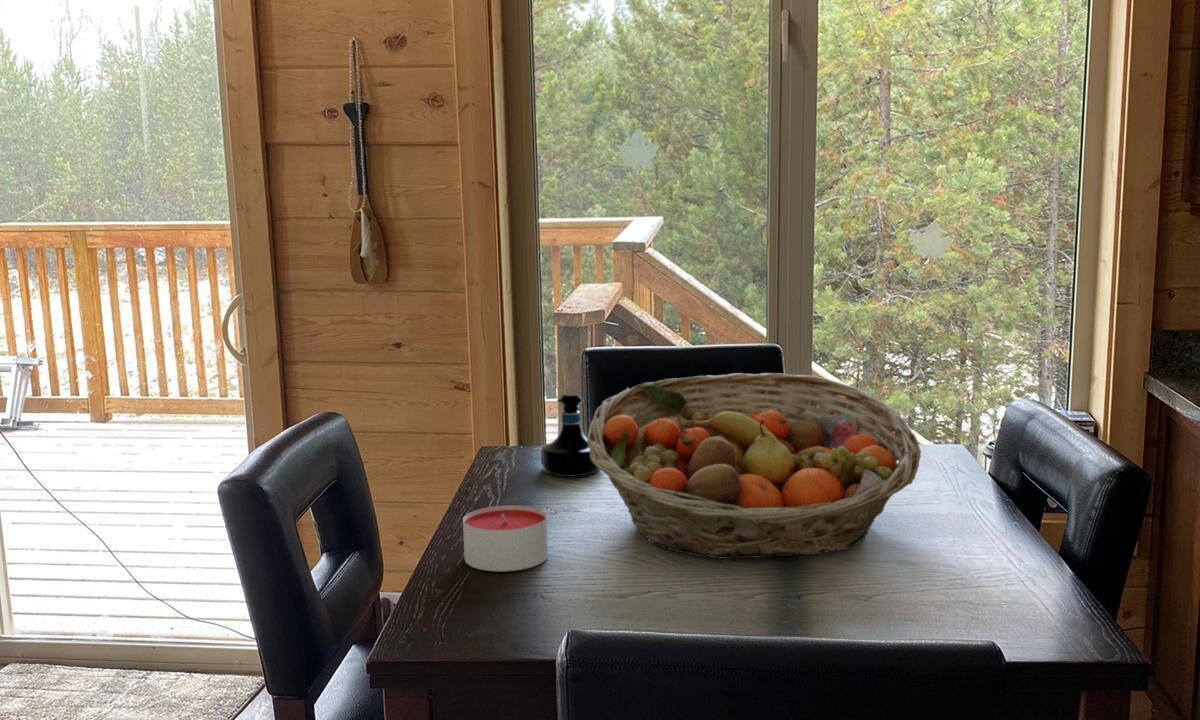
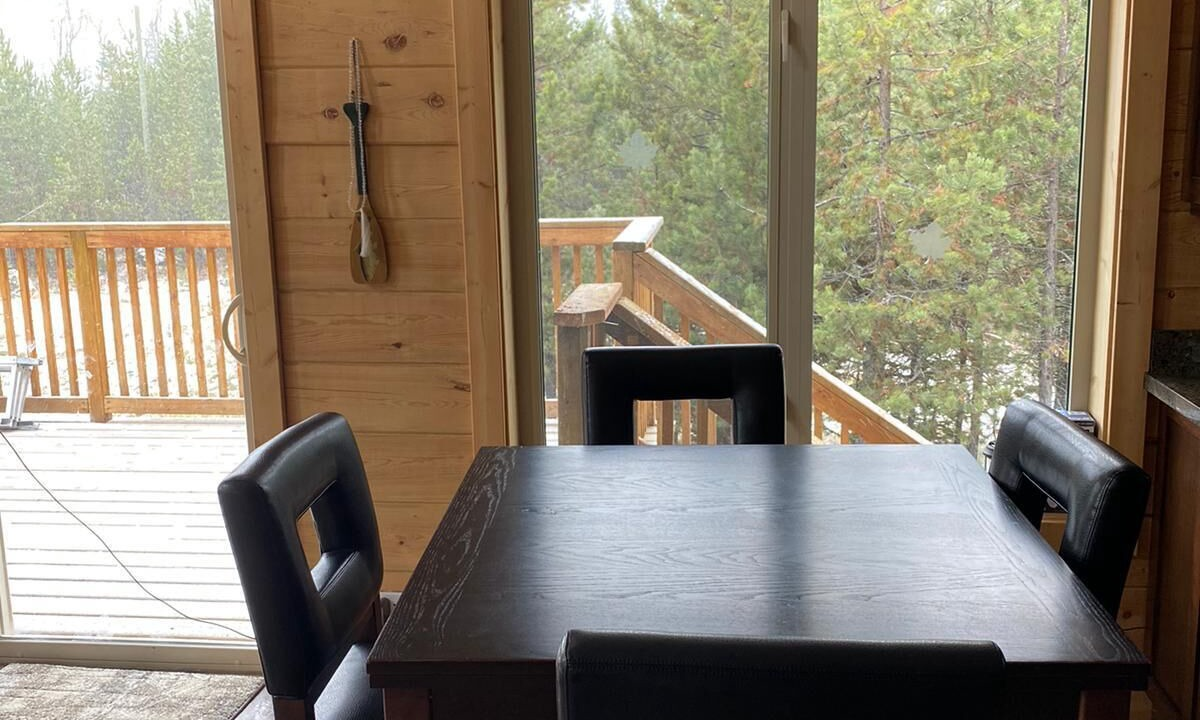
- candle (505, 536)
- tequila bottle (571, 432)
- fruit basket (750, 460)
